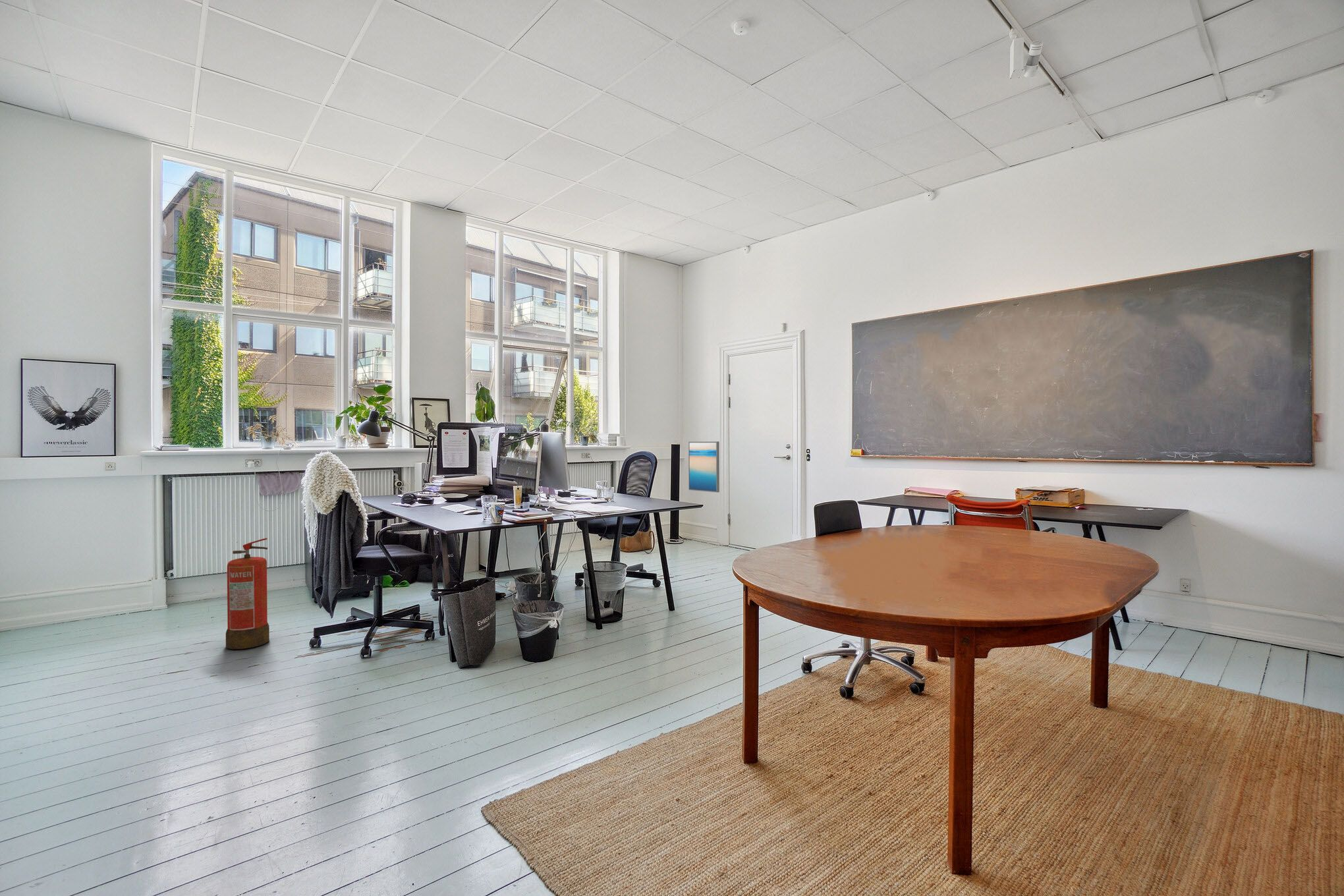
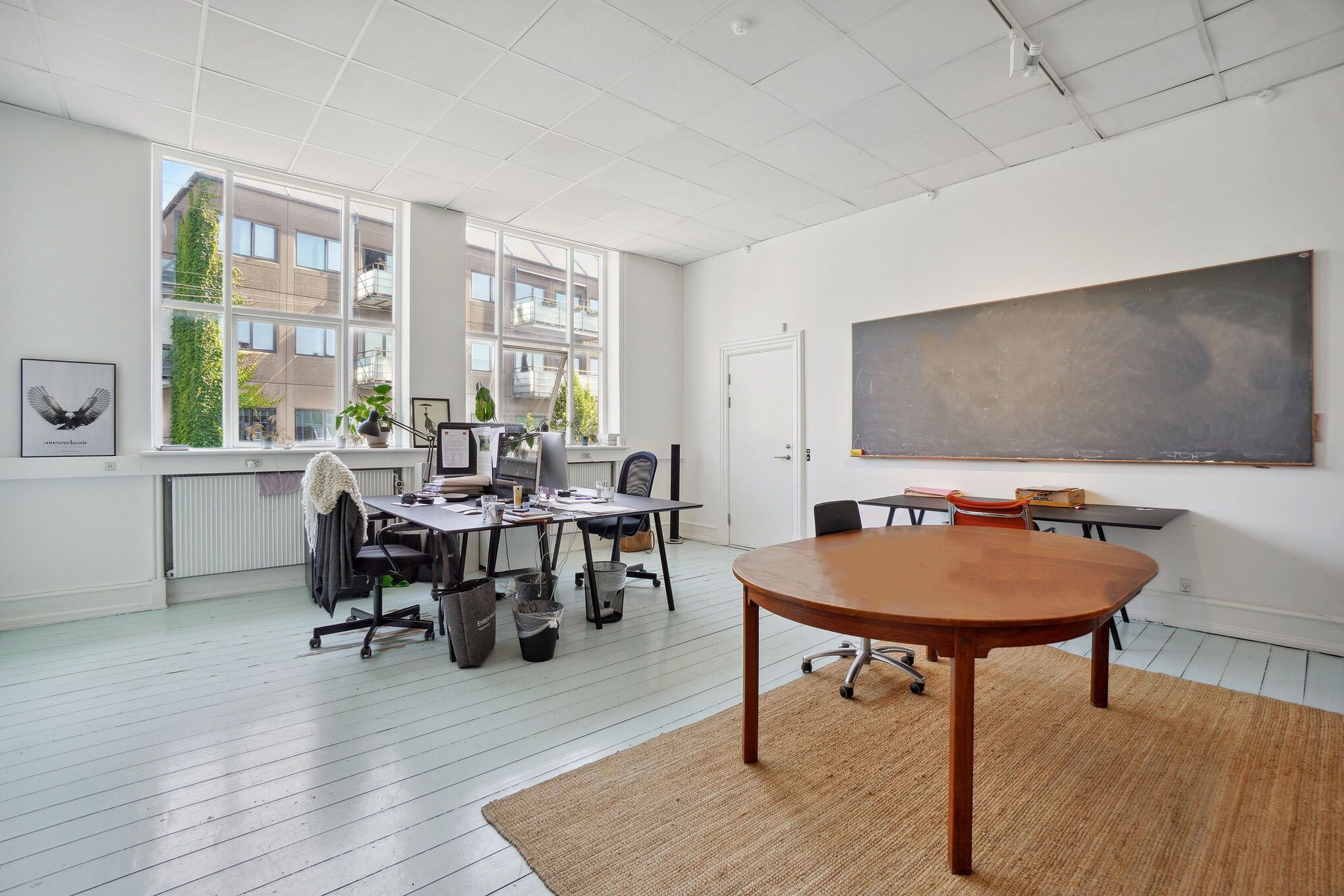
- wall art (703, 466)
- fire extinguisher (247, 591)
